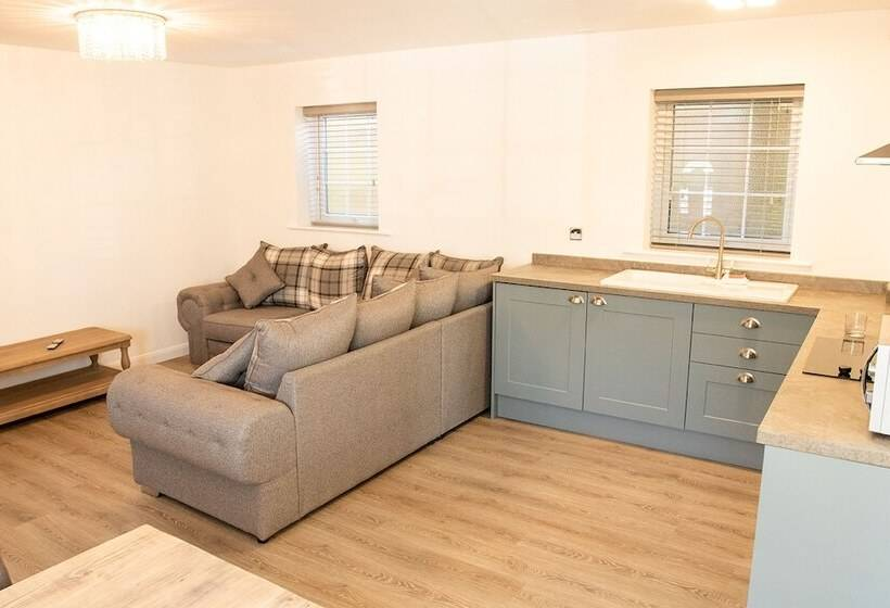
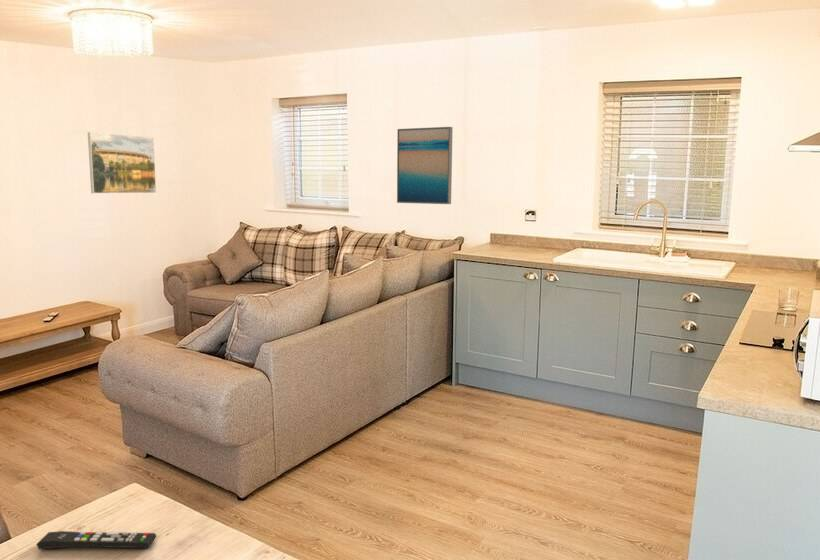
+ wall art (423, 166)
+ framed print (123, 164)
+ remote control (97, 540)
